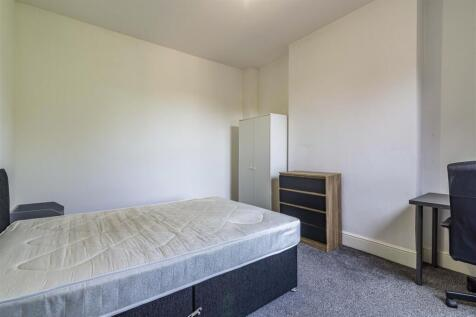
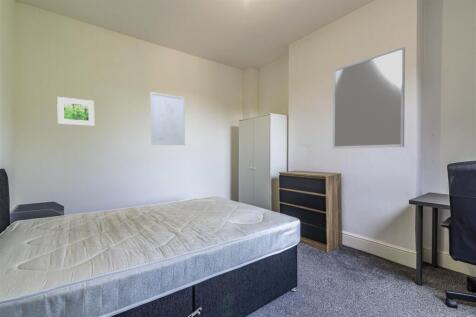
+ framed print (76, 111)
+ wall art (168, 120)
+ home mirror (364, 104)
